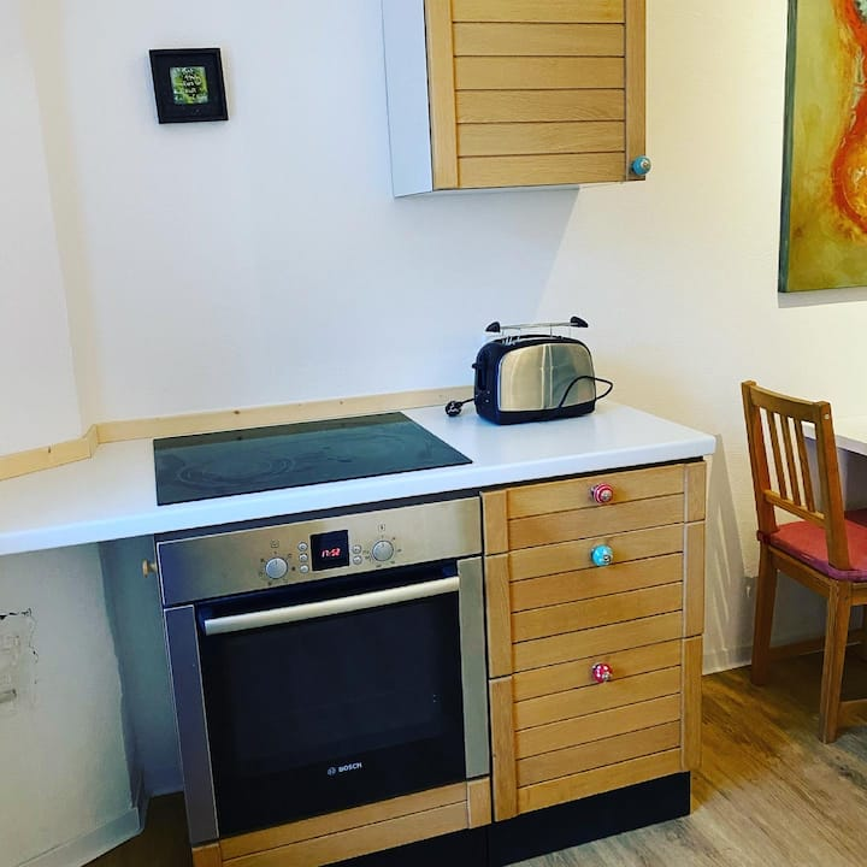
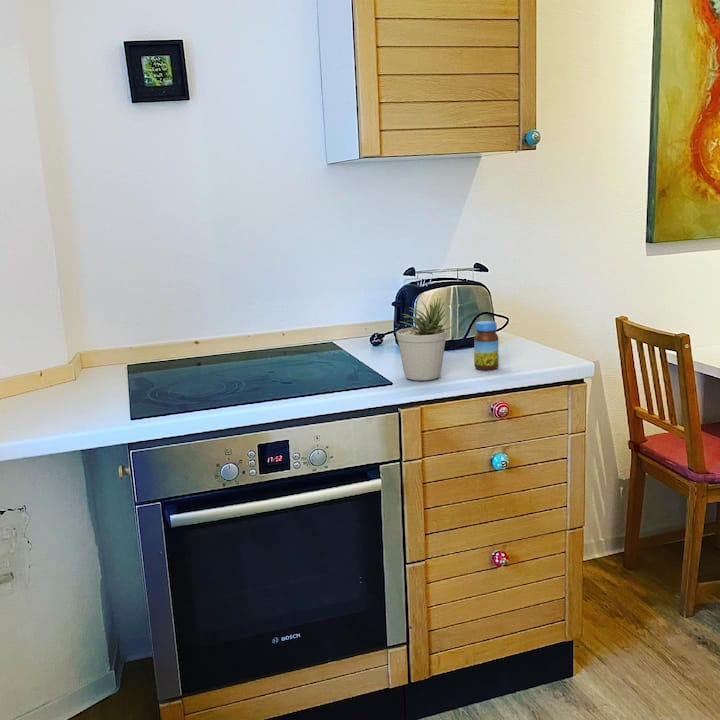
+ jar (486, 344)
+ potted plant (423, 337)
